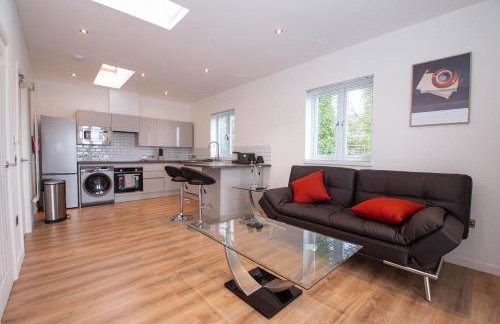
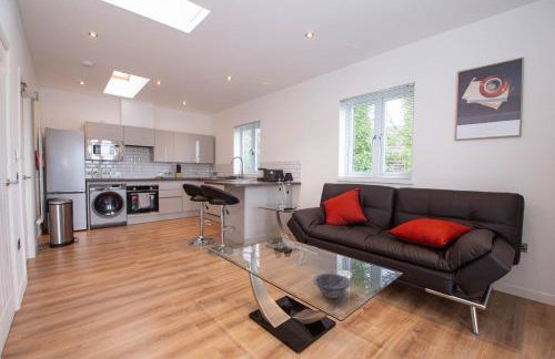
+ bowl (331, 287)
